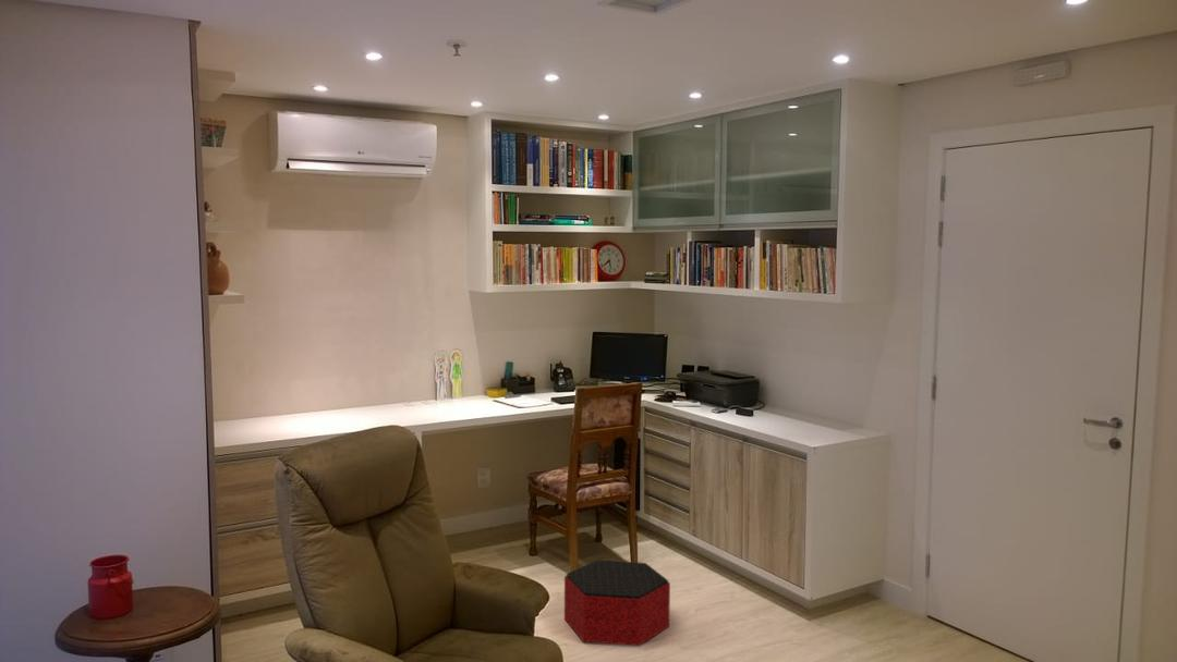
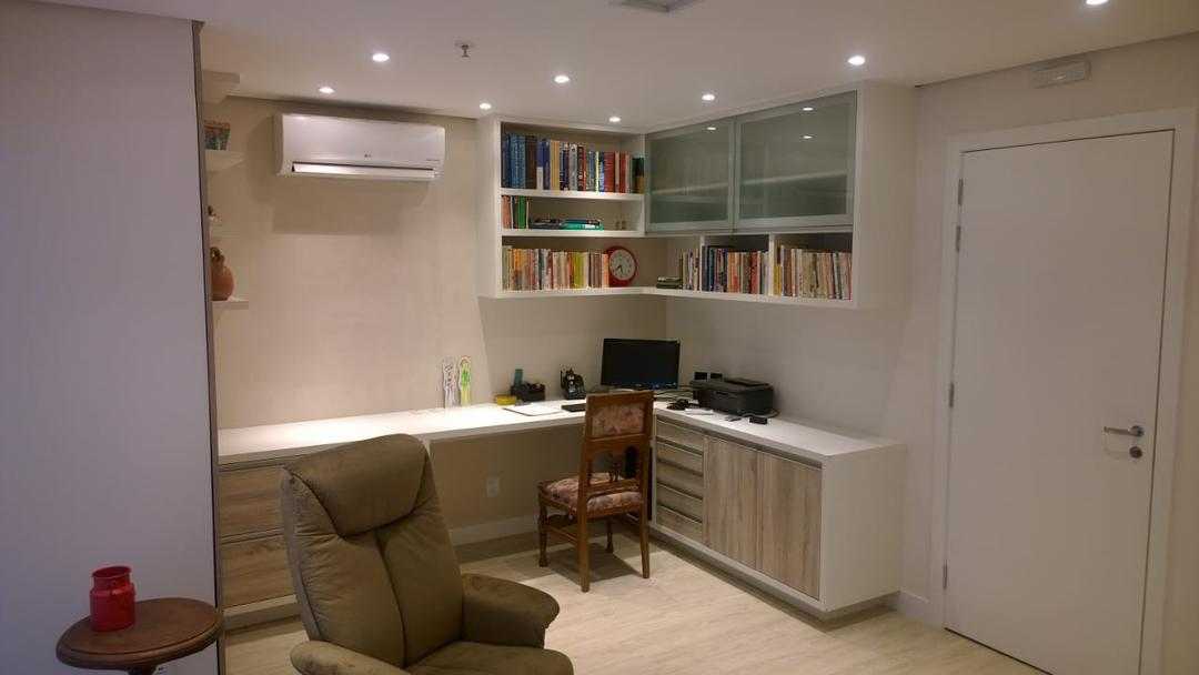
- ottoman (616, 600)
